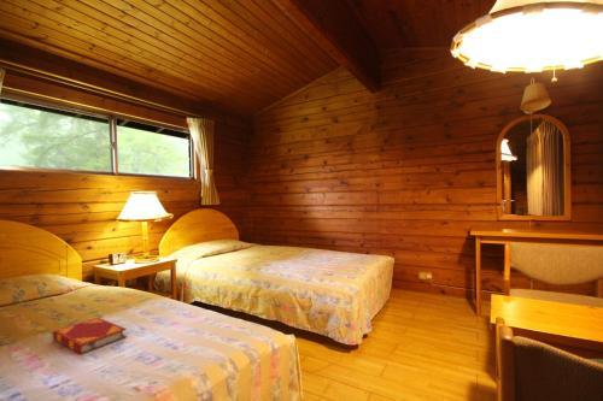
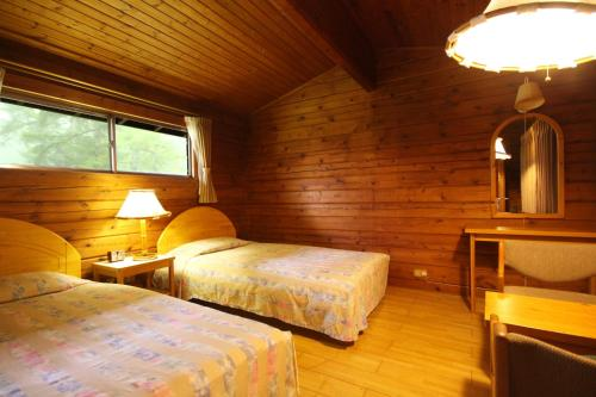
- hardback book (89, 334)
